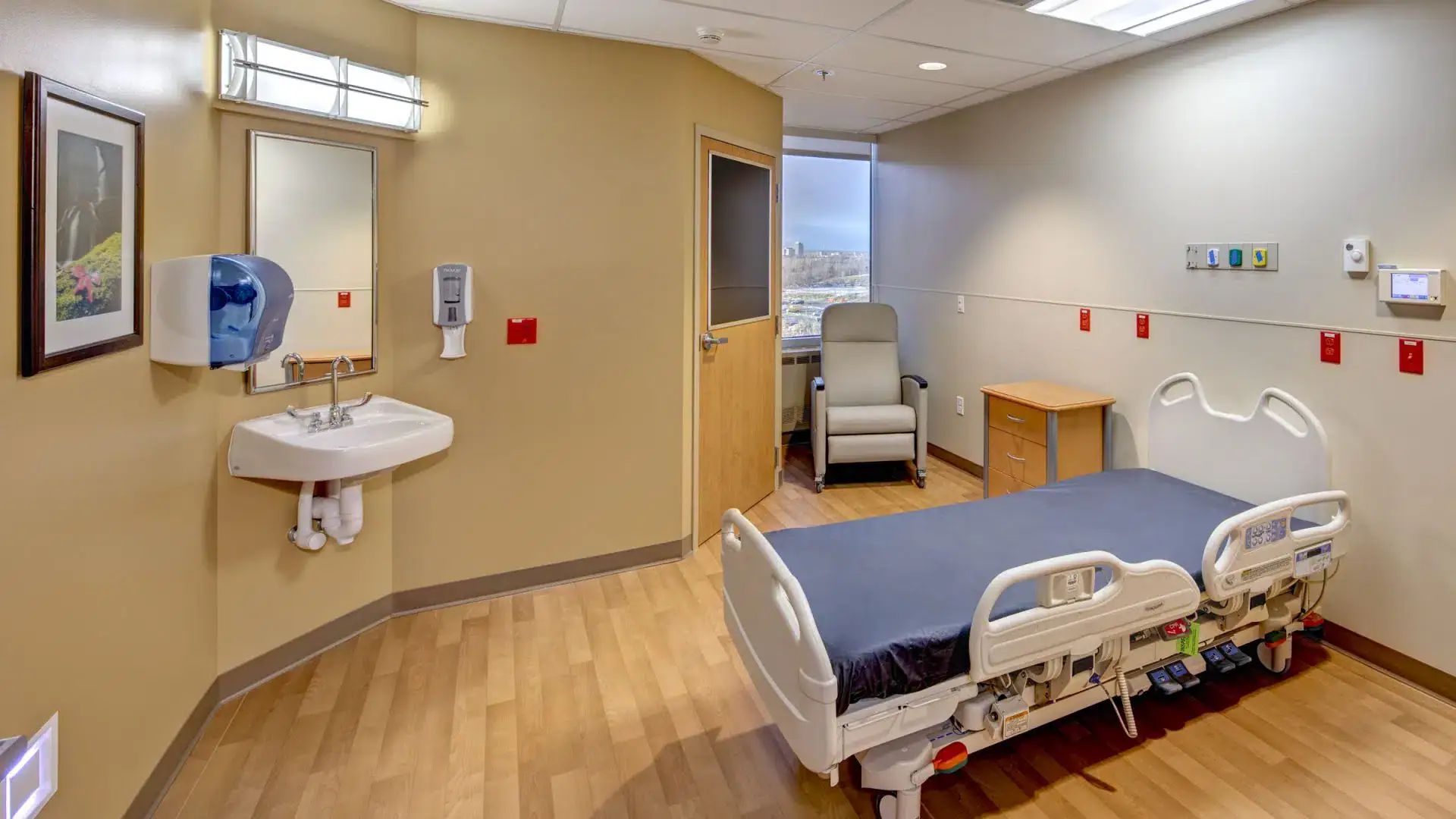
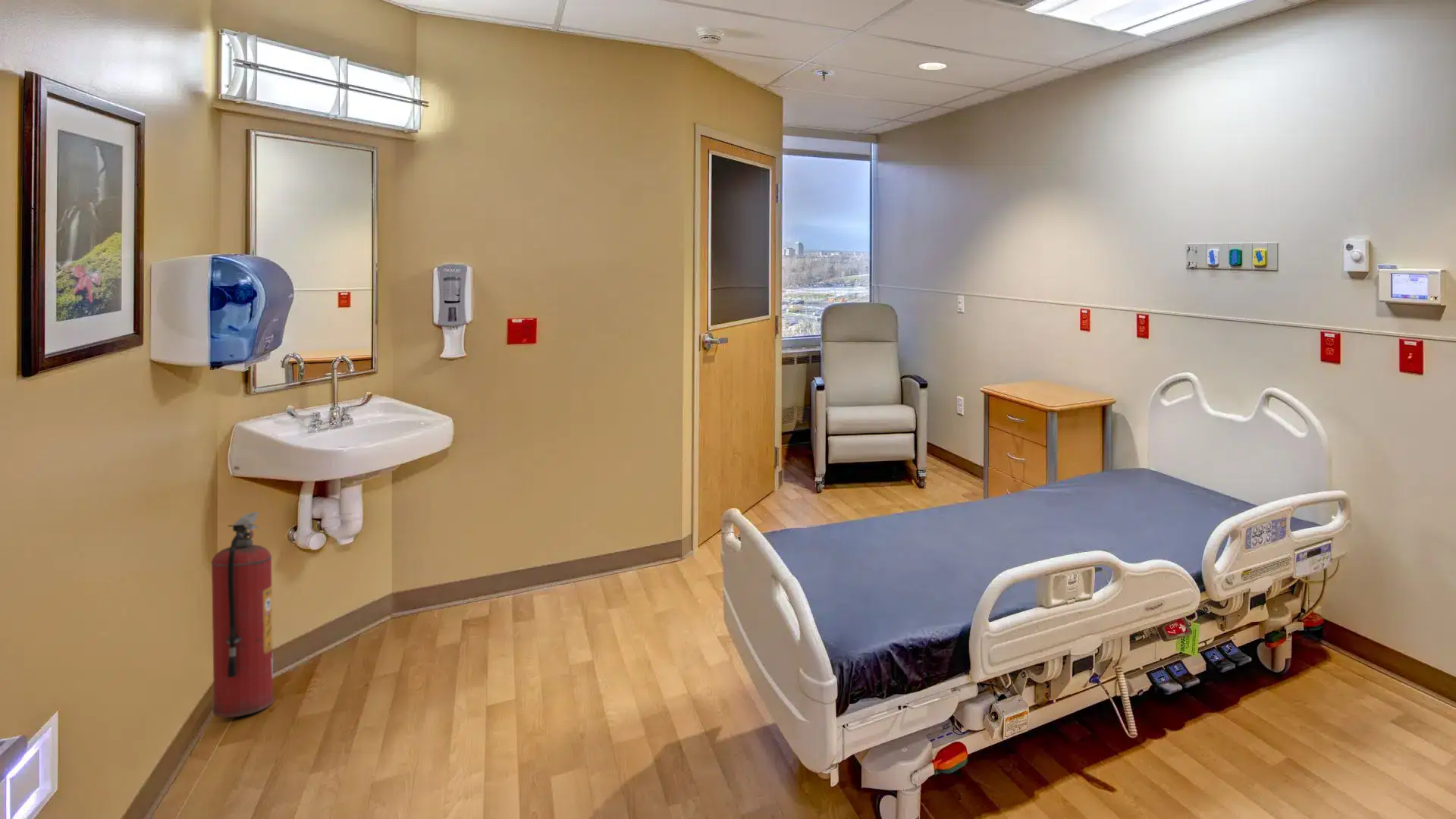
+ fire extinguisher (242, 612)
